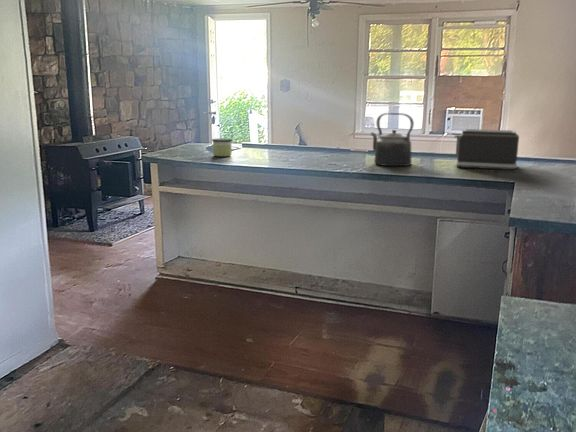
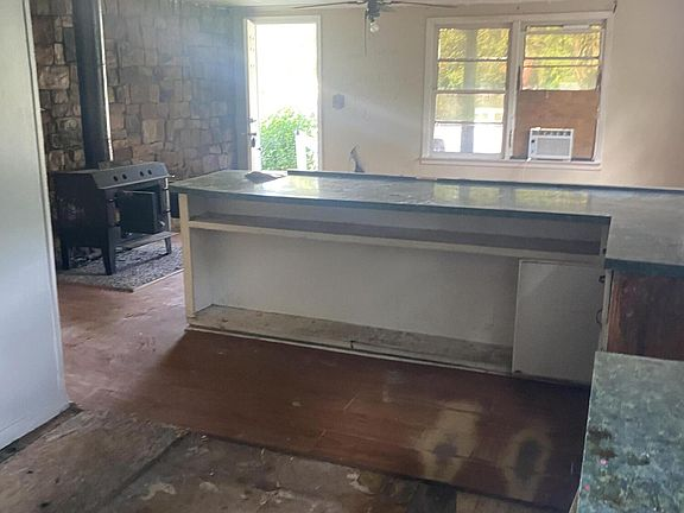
- toaster (485, 148)
- candle (222, 147)
- kettle (390, 138)
